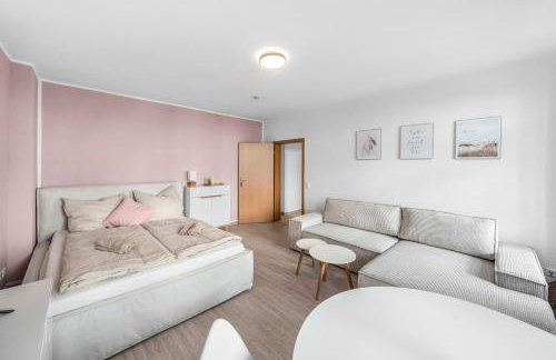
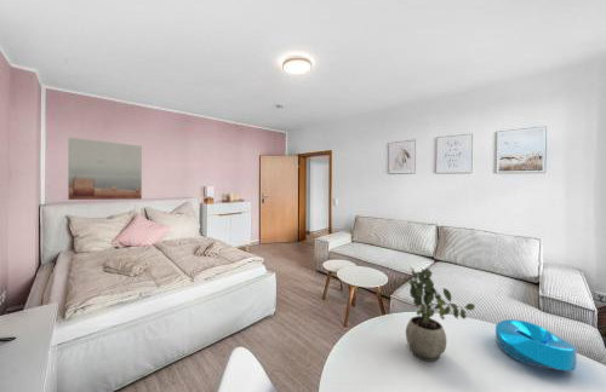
+ bowl (532, 342)
+ wall art (107, 171)
+ potted plant (433, 313)
